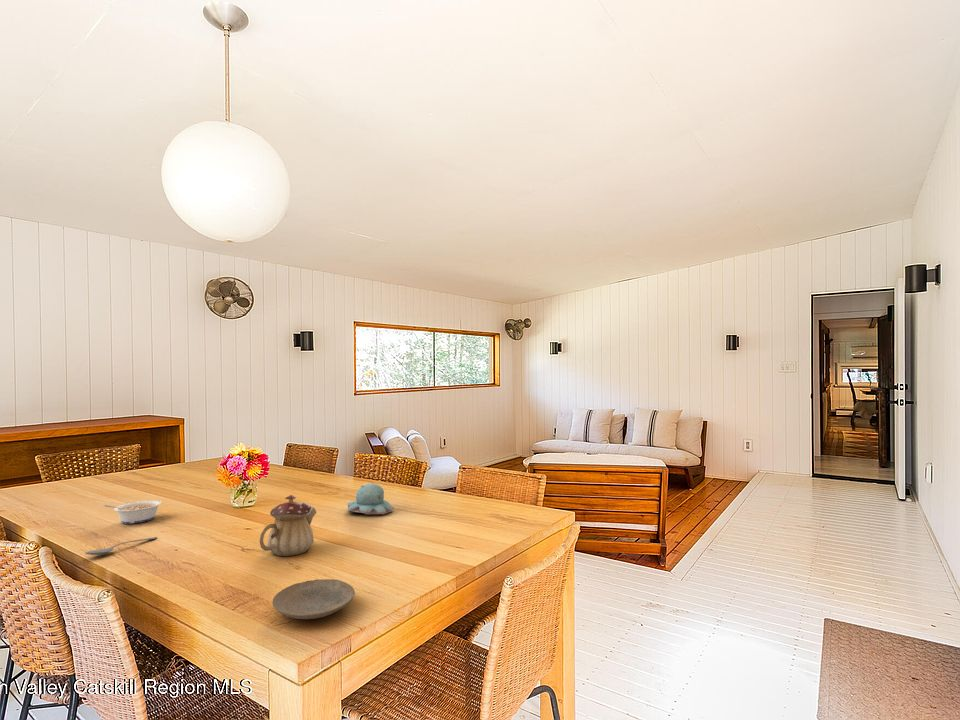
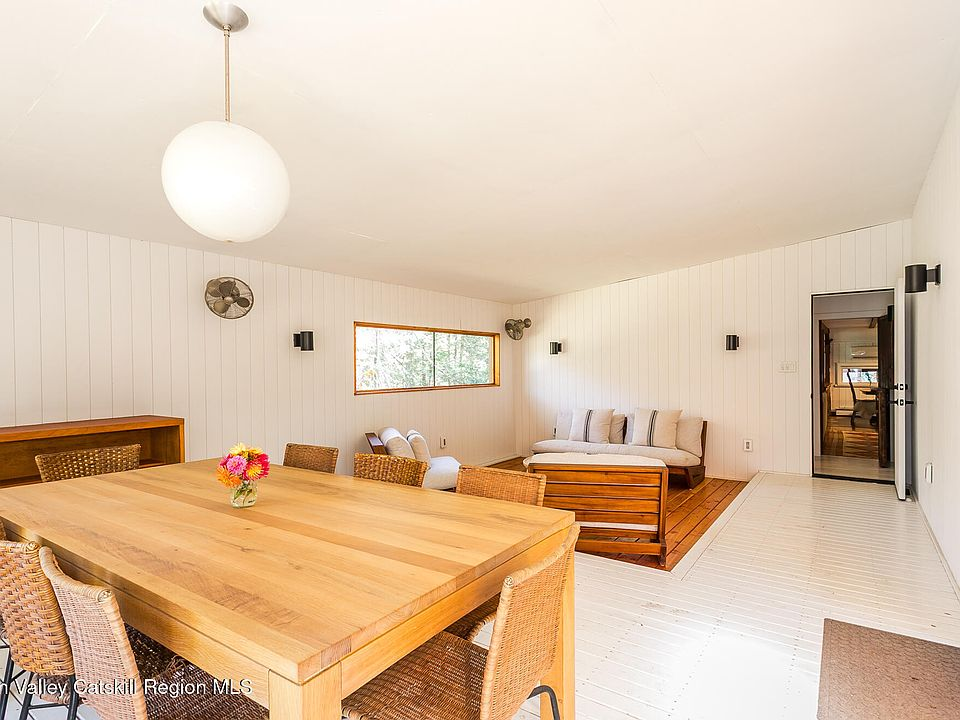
- legume (136, 511)
- teapot (288, 523)
- spoon (123, 543)
- plate (314, 601)
- candle (370, 496)
